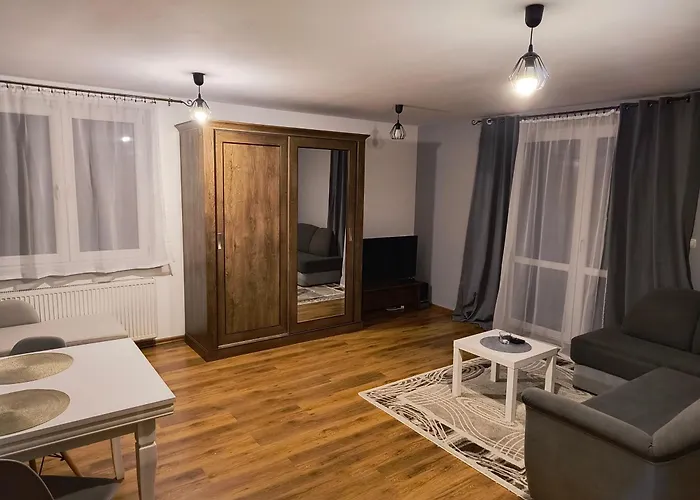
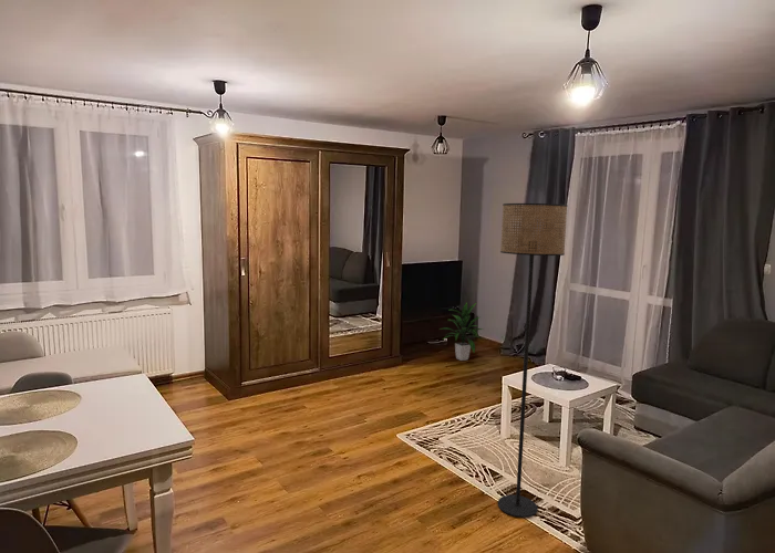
+ floor lamp (525, 359)
+ indoor plant (463, 331)
